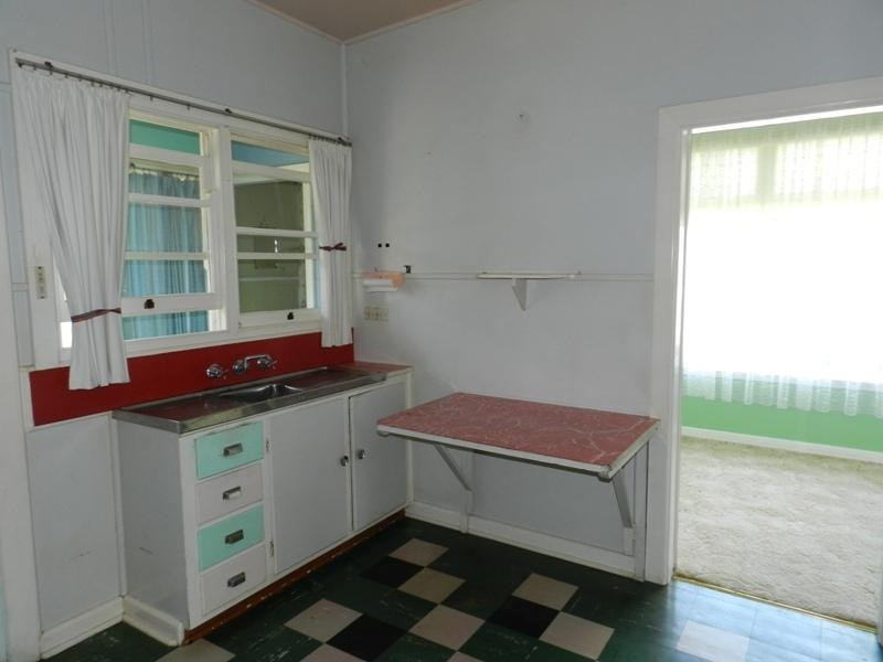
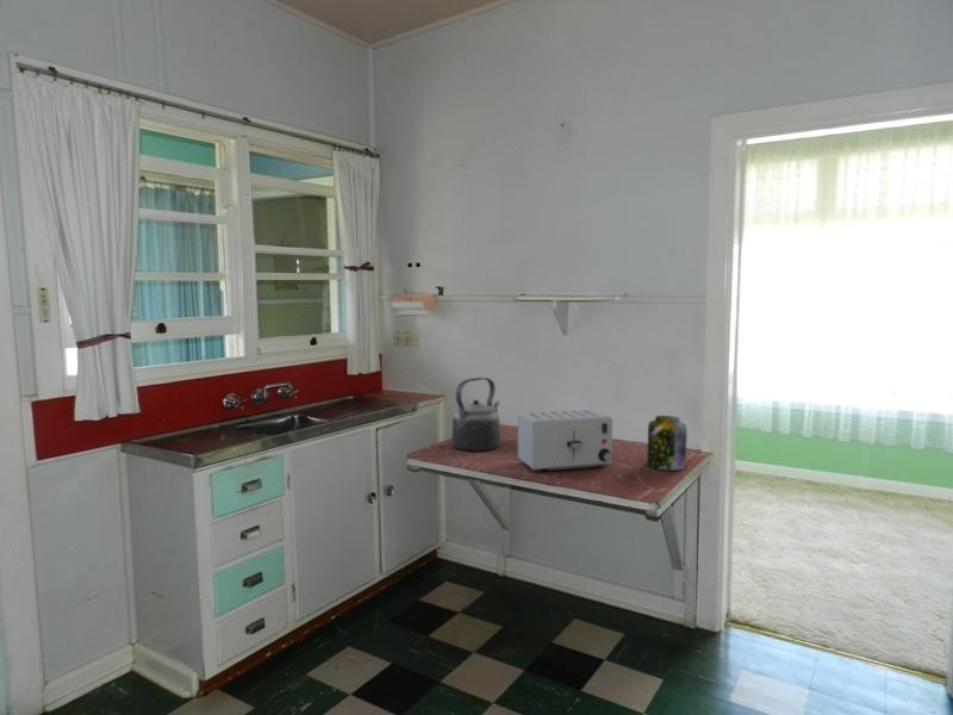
+ kettle (479, 411)
+ toaster (565, 440)
+ jar (666, 441)
